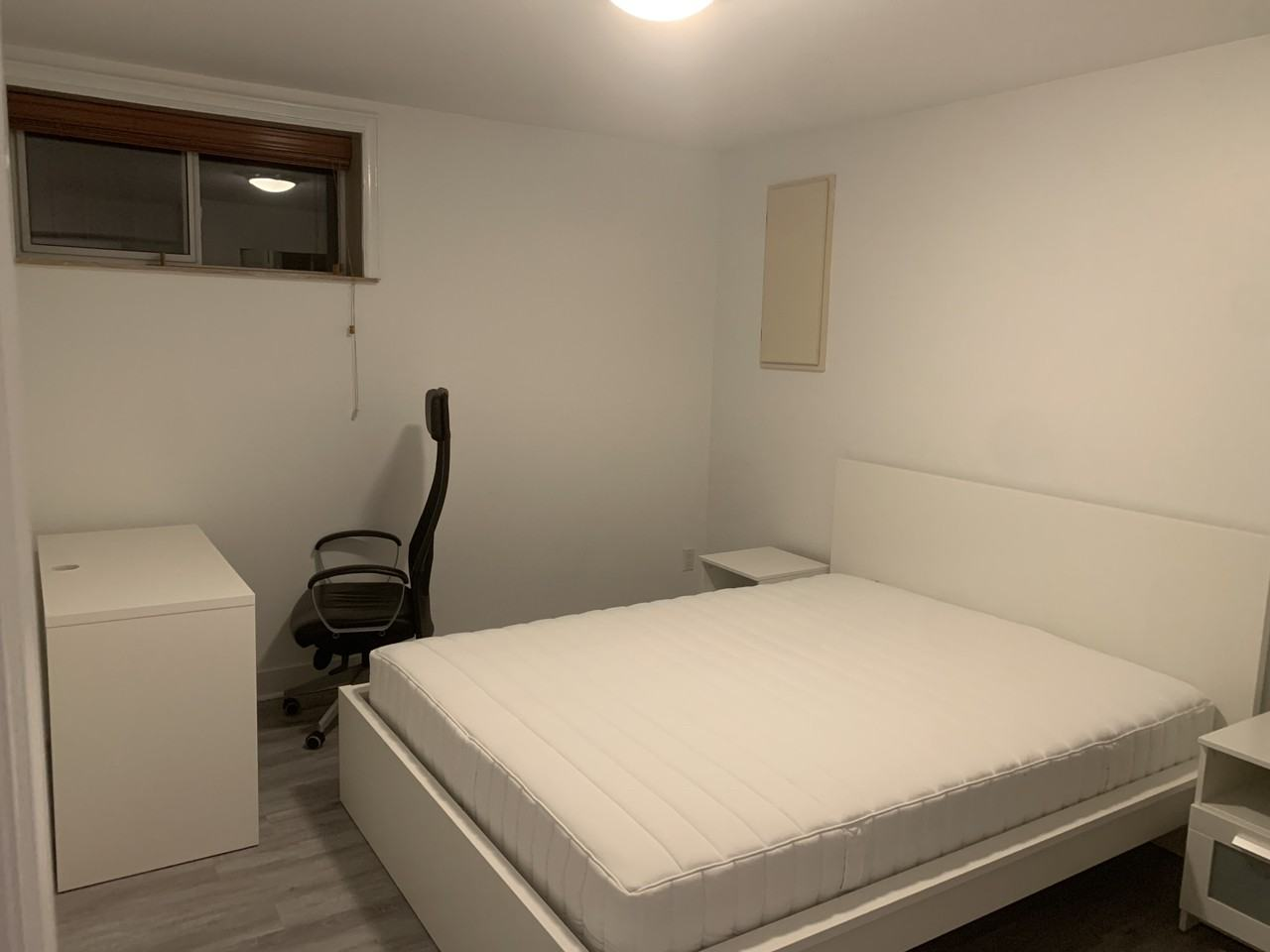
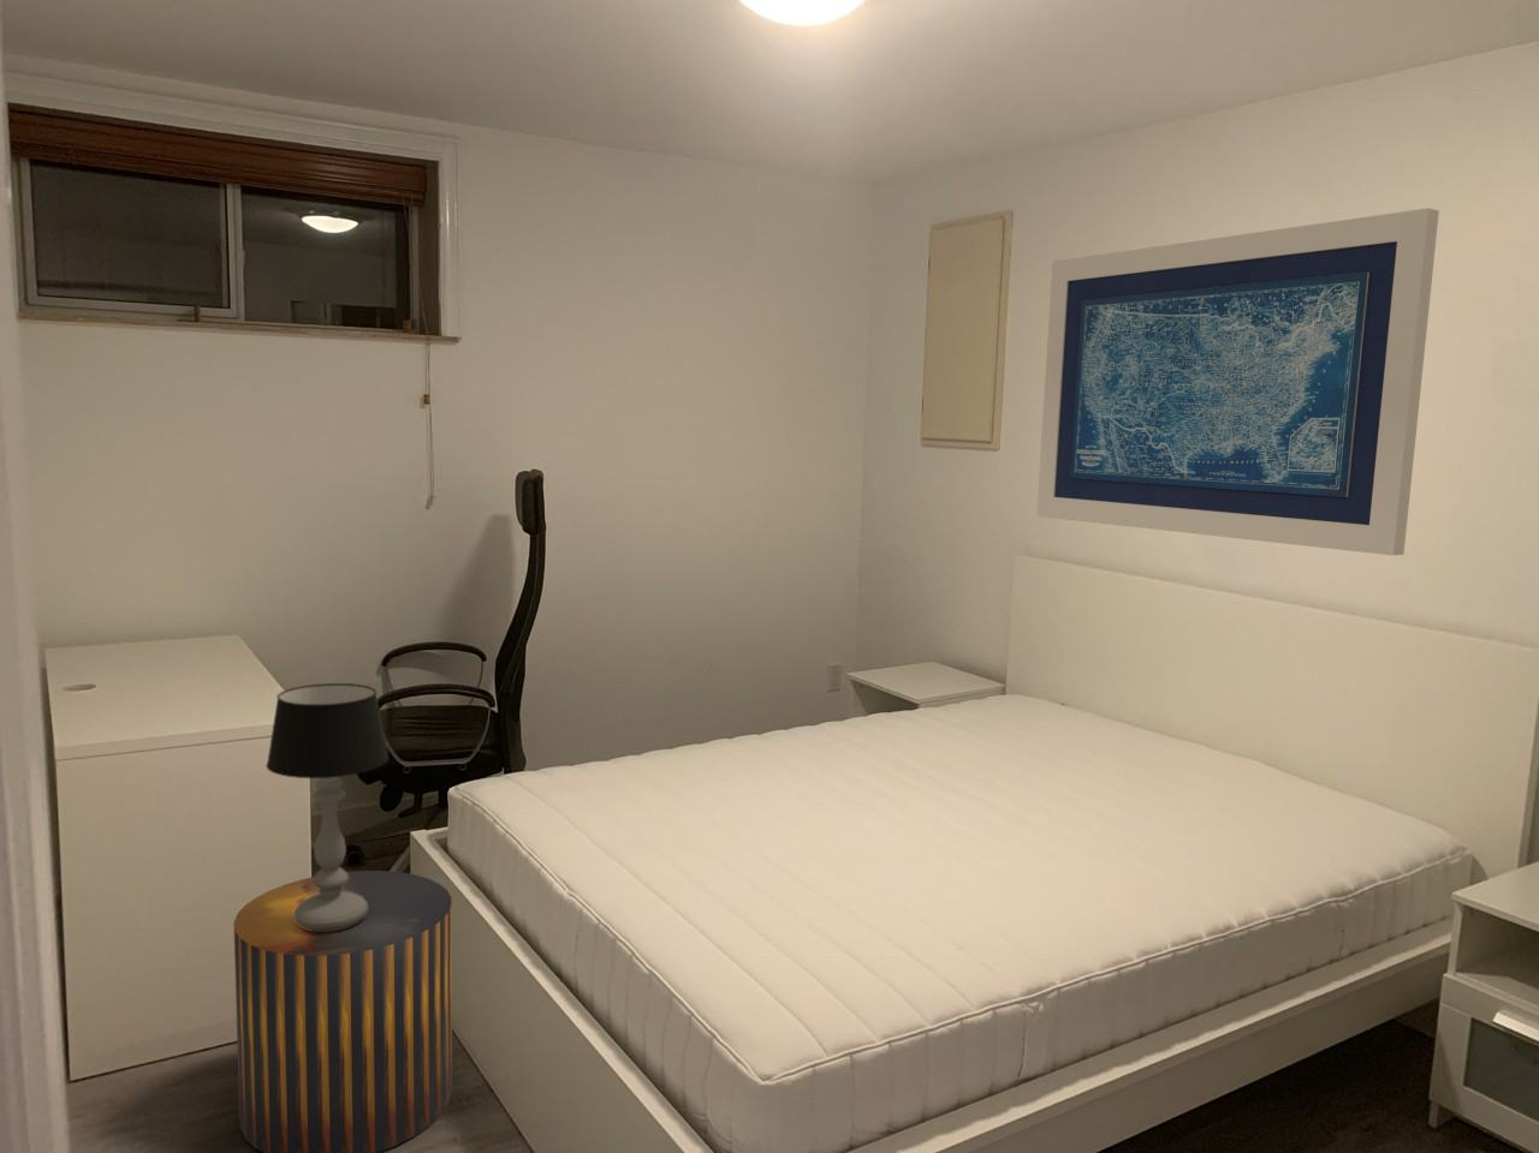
+ table lamp (328, 807)
+ wall art (1205, 388)
+ stool (348, 1005)
